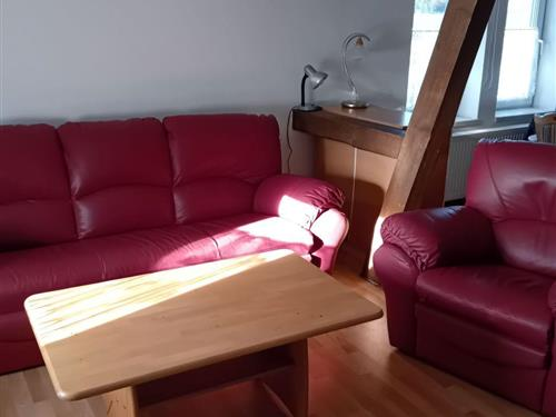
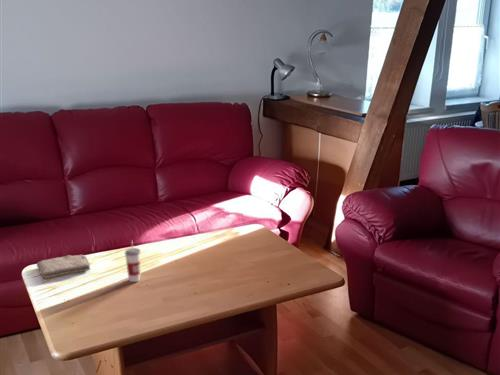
+ washcloth (64, 265)
+ cup (133, 260)
